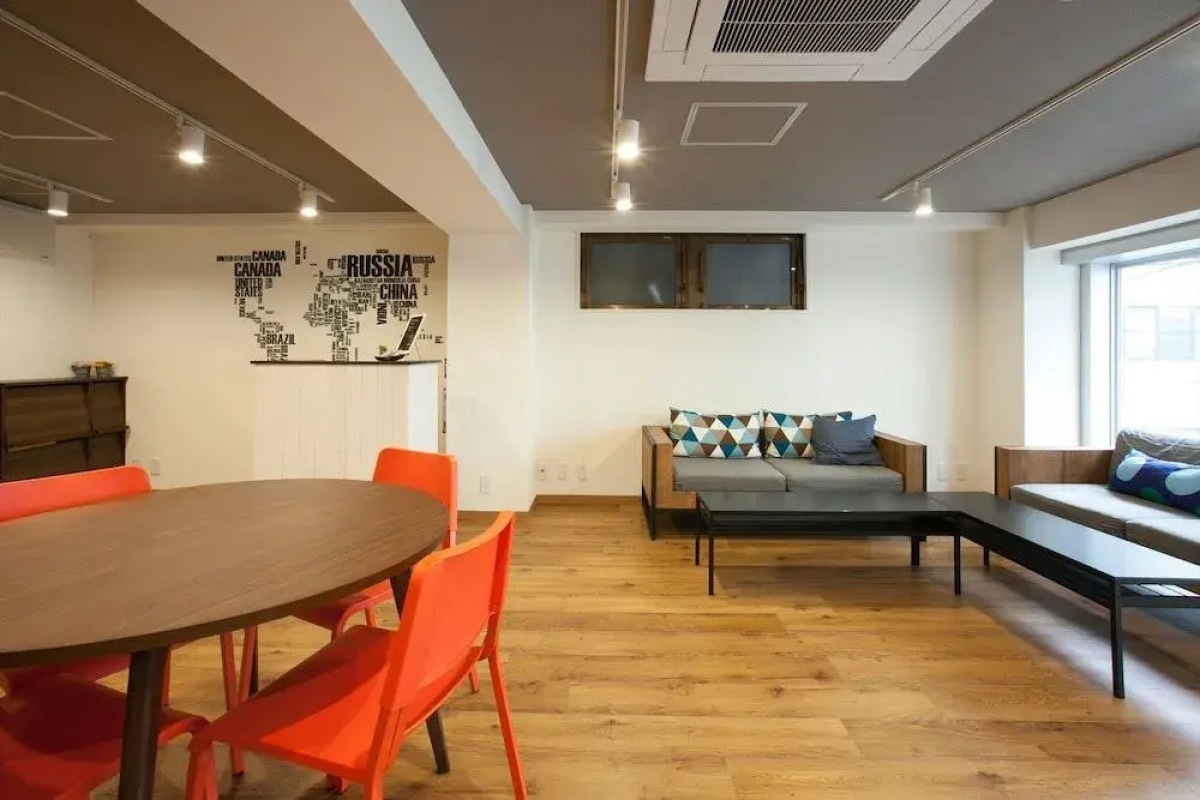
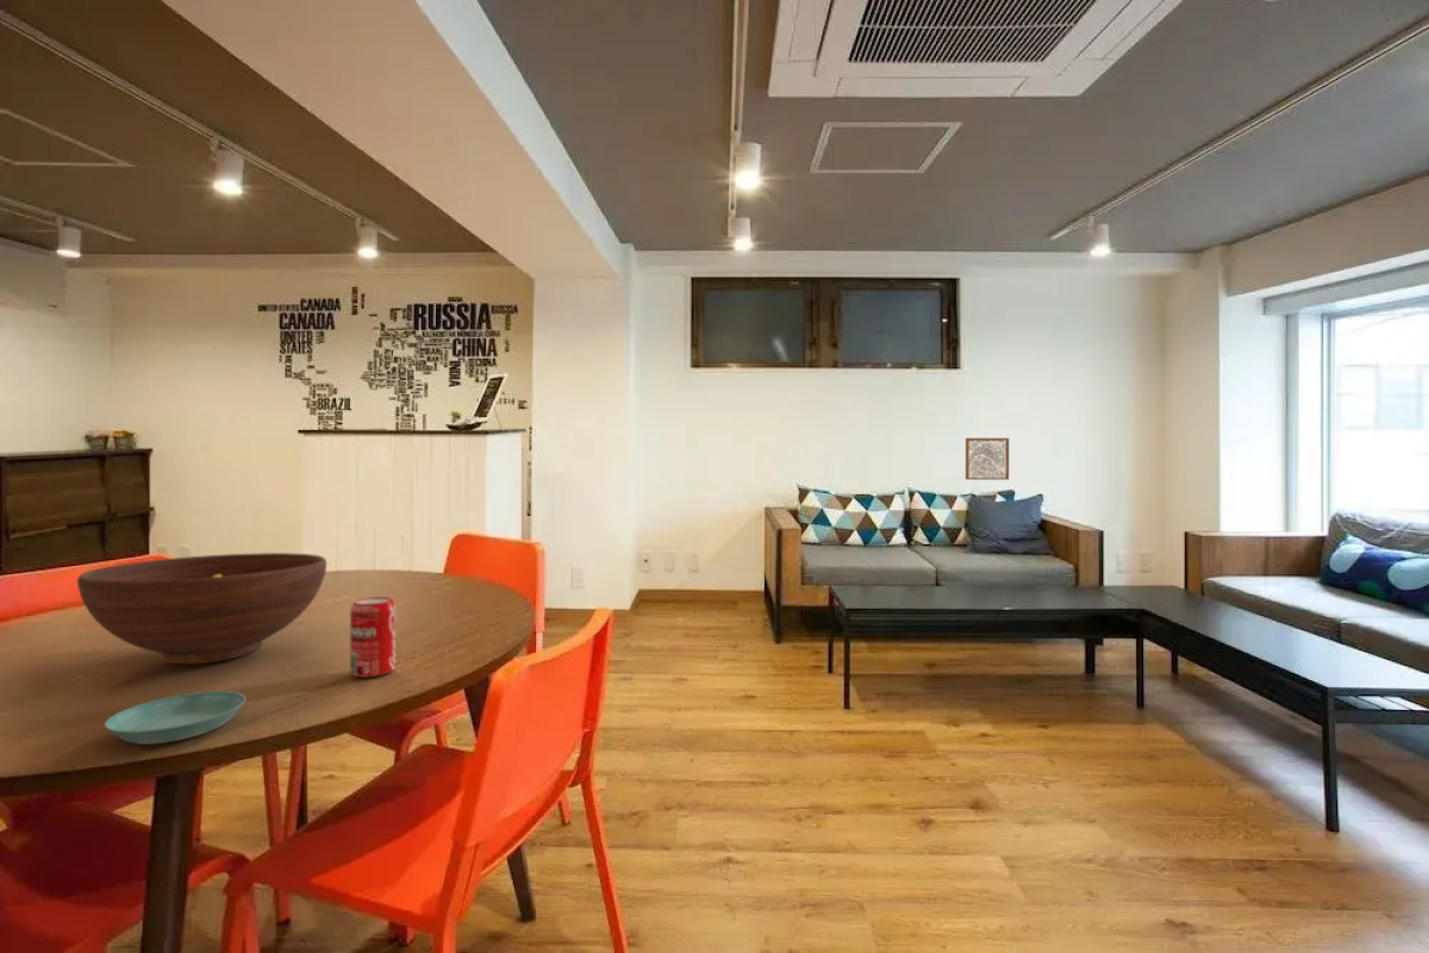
+ wall art (986, 459)
+ saucer (179, 718)
+ beverage can (373, 635)
+ fruit bowl (213, 610)
